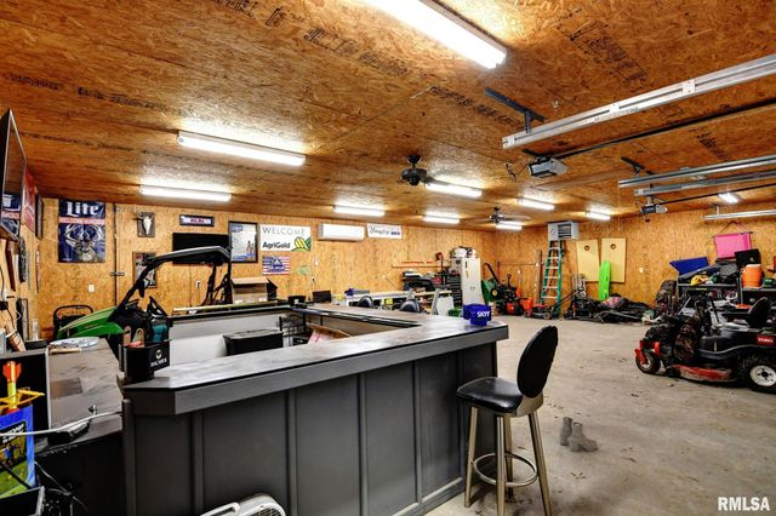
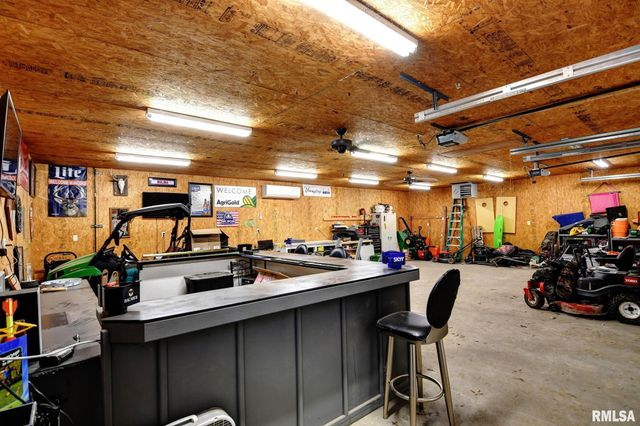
- boots (577, 432)
